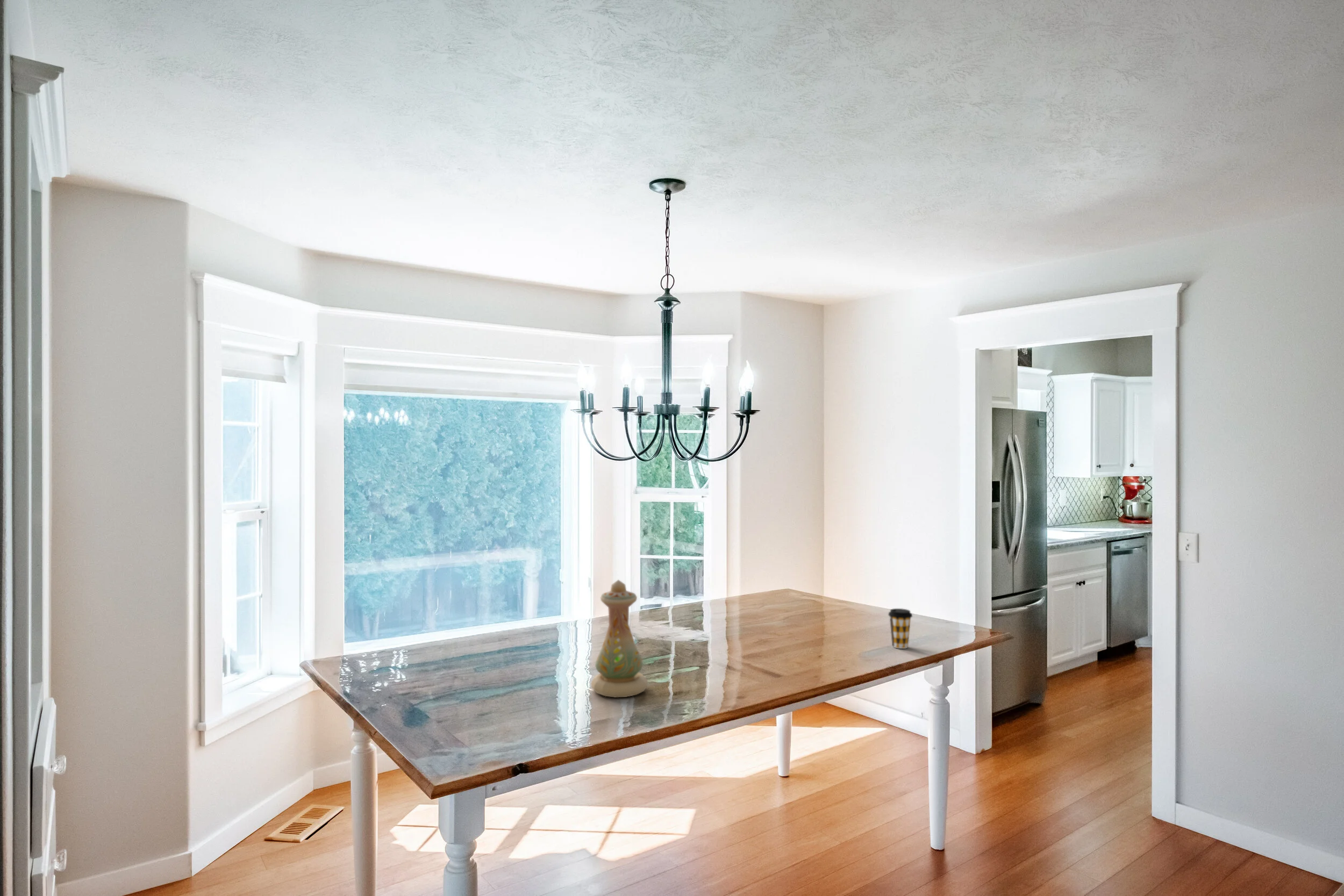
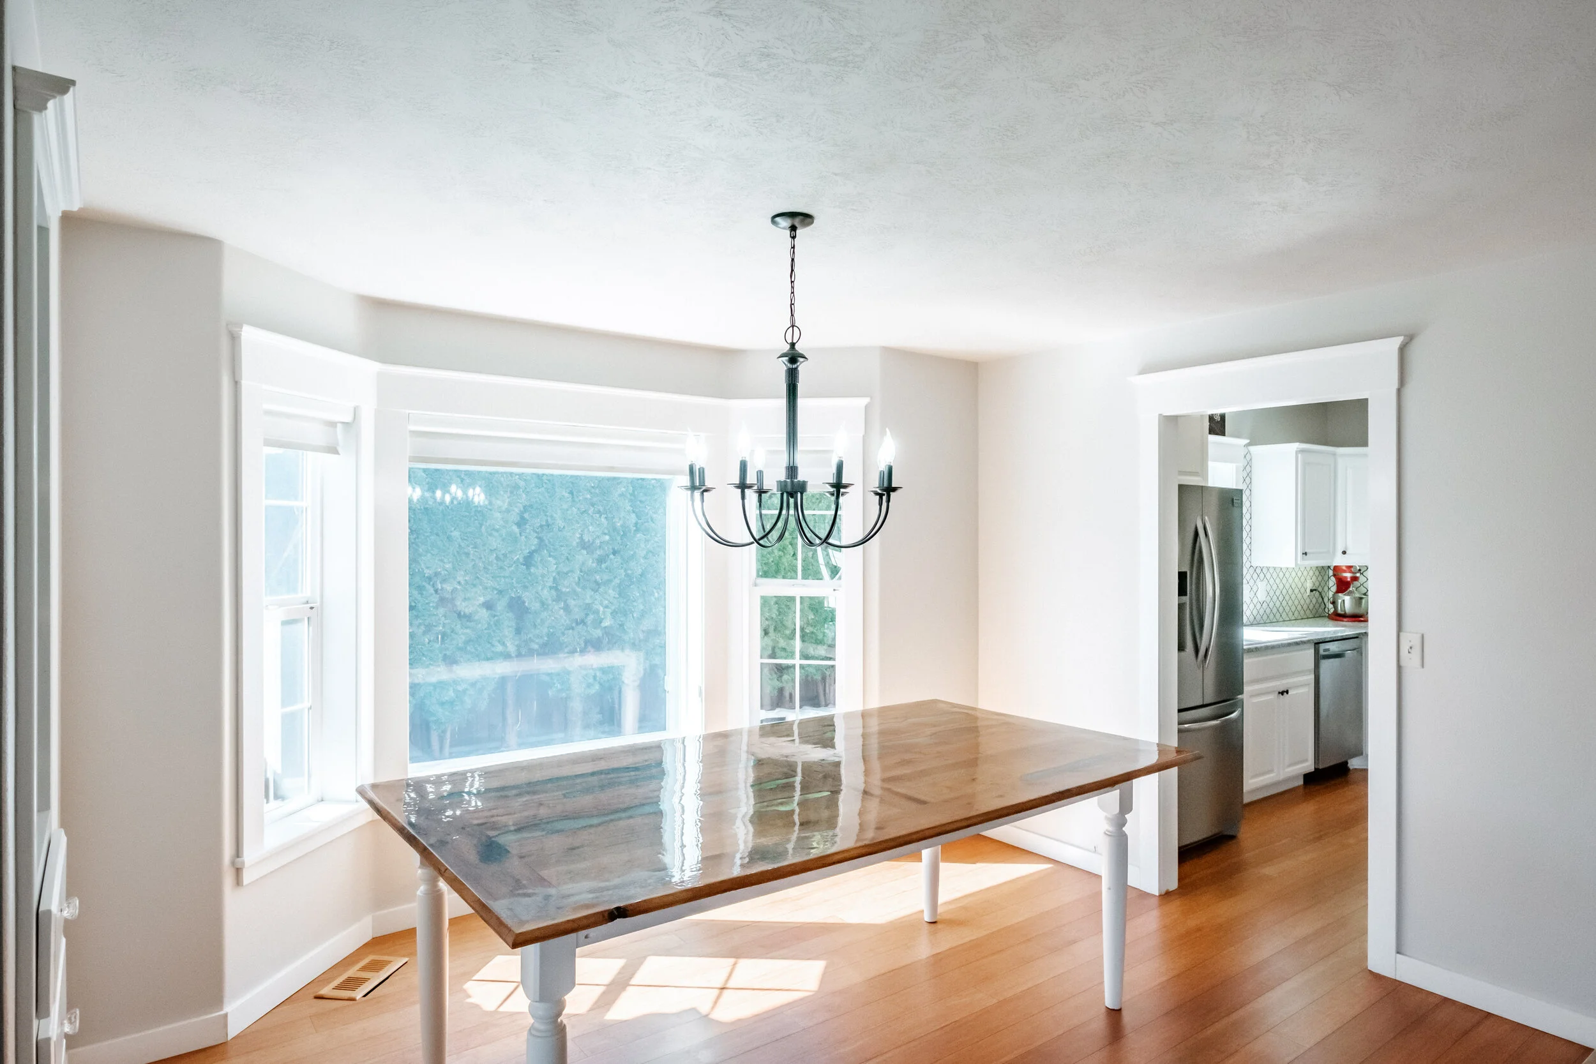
- coffee cup (900, 628)
- vase (619, 634)
